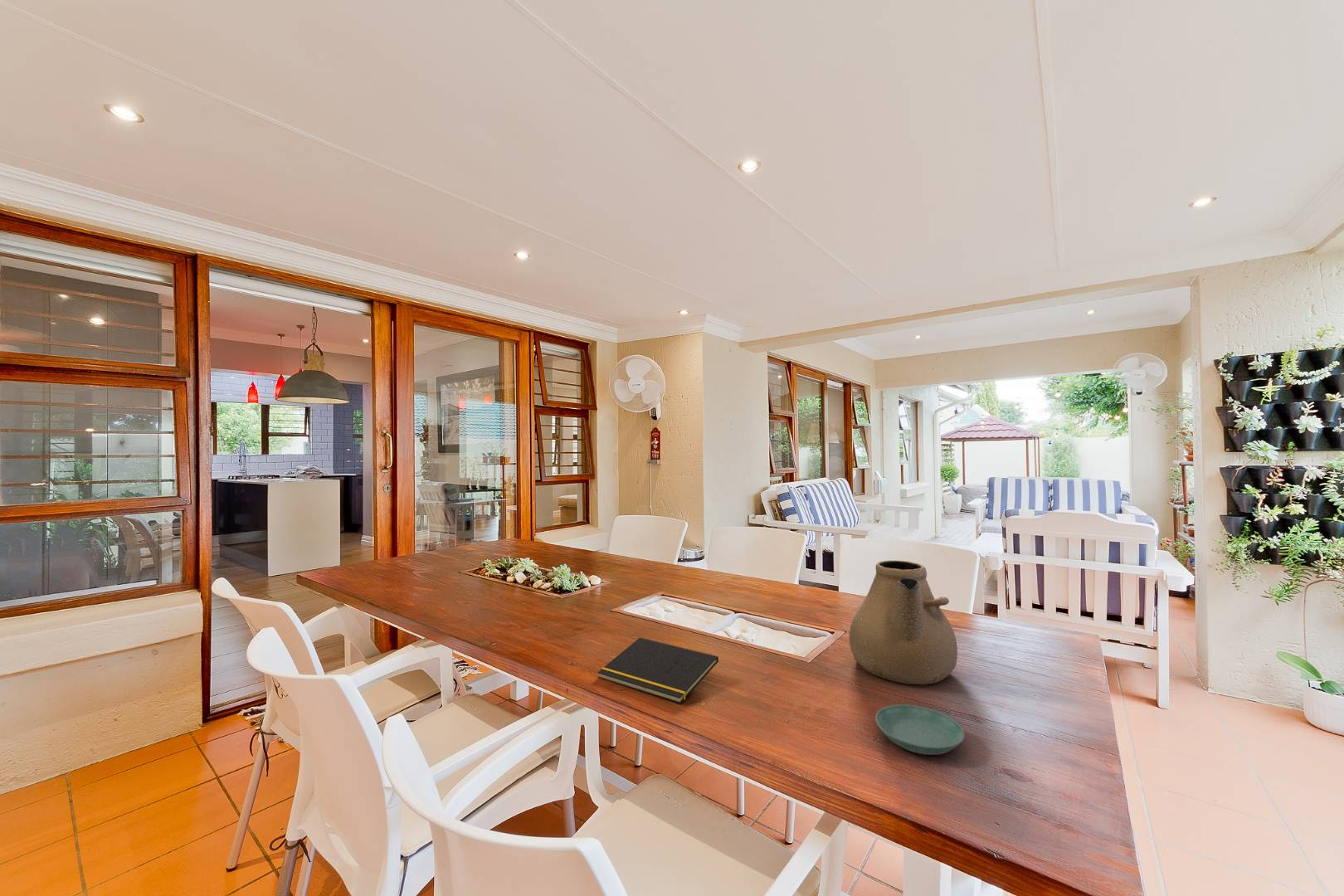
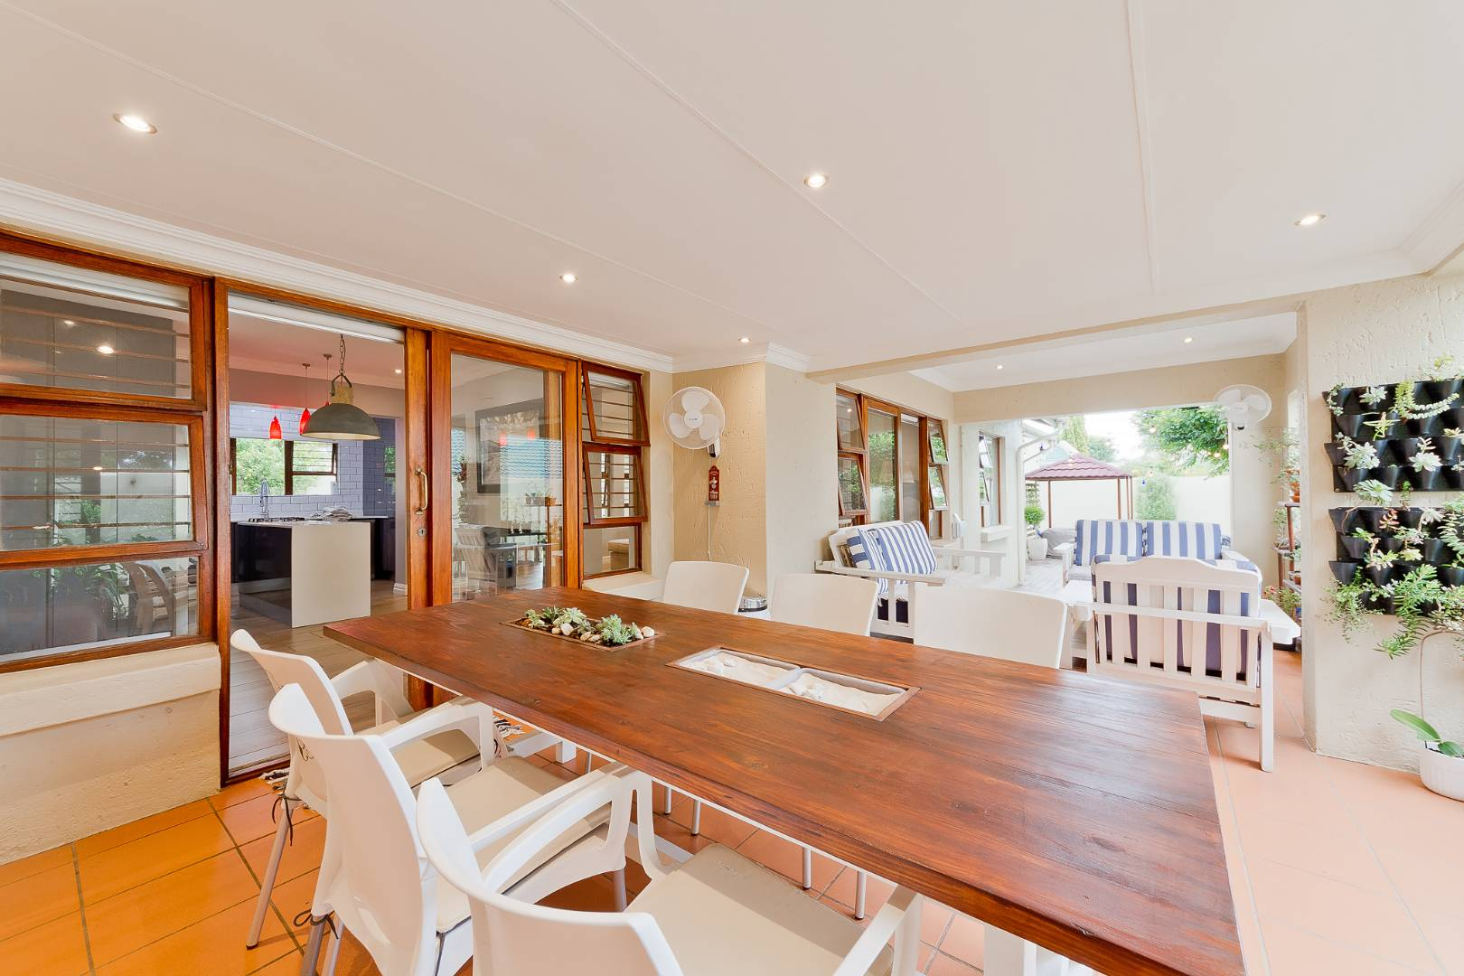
- teapot (898, 614)
- saucer (918, 731)
- notepad (658, 667)
